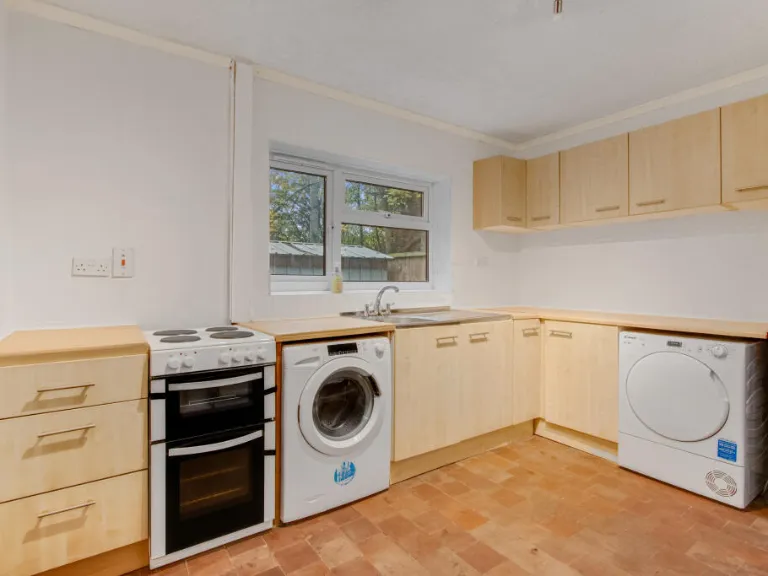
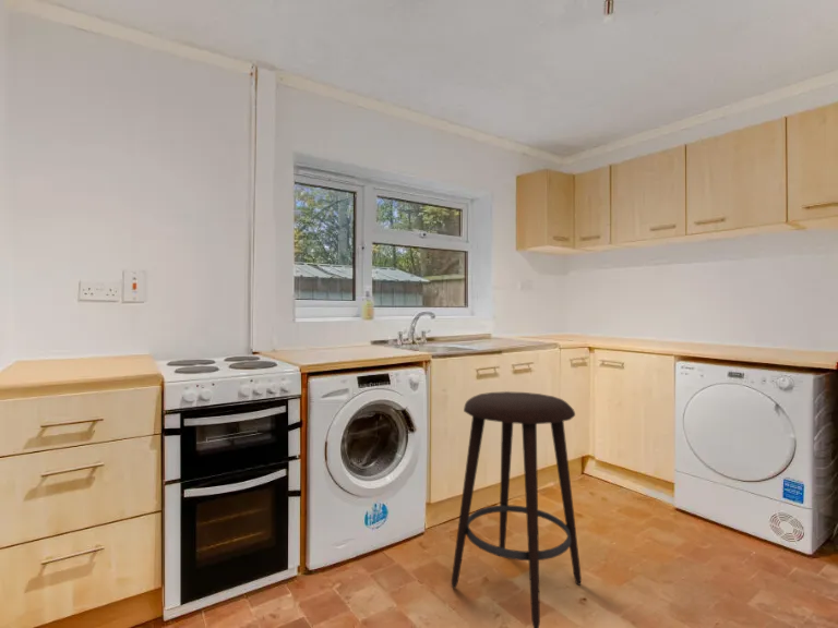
+ stool (525, 492)
